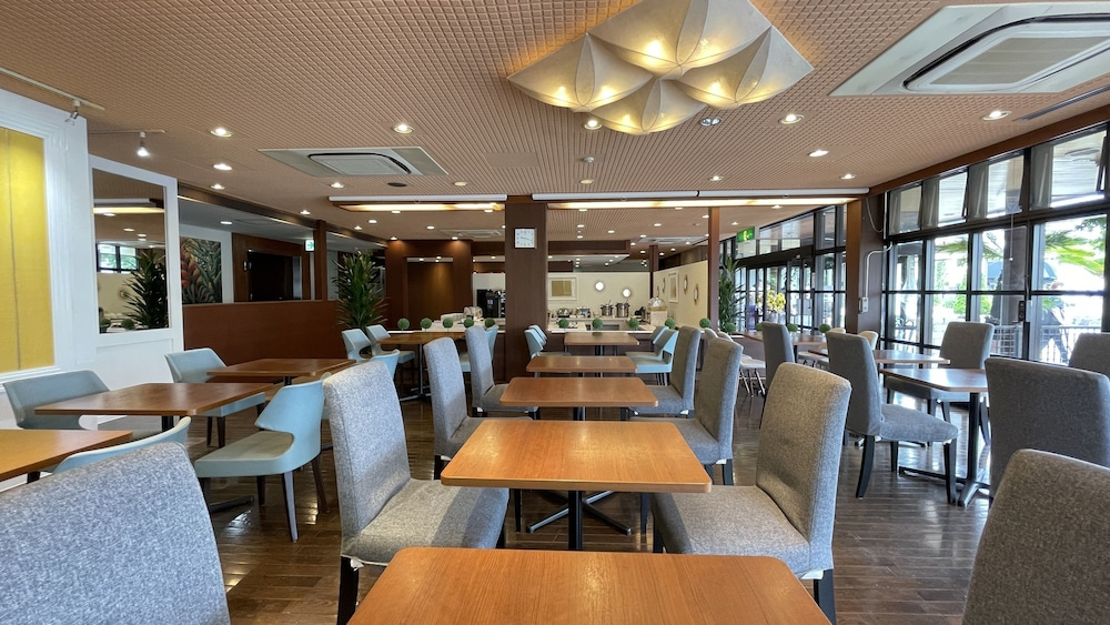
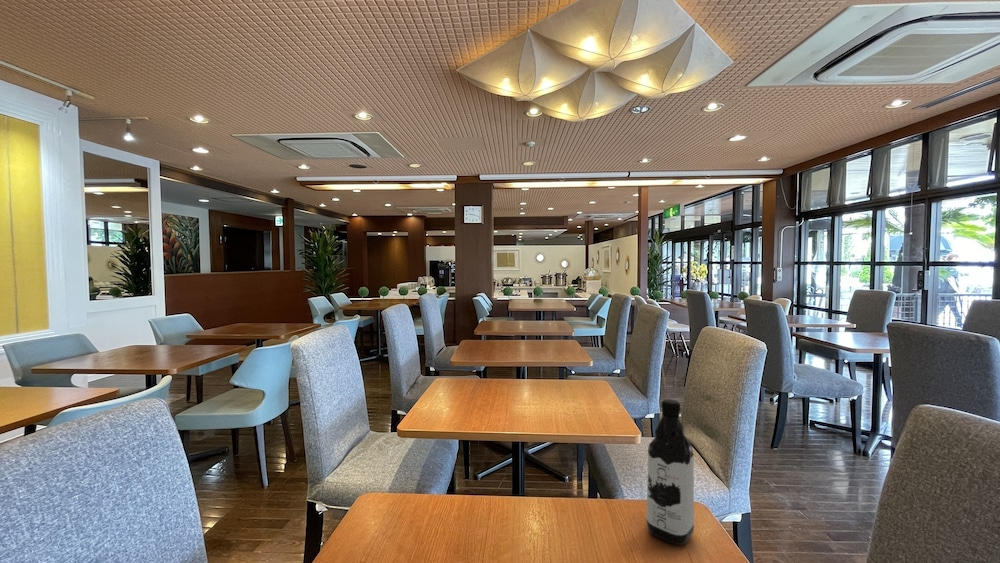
+ water bottle (669, 466)
